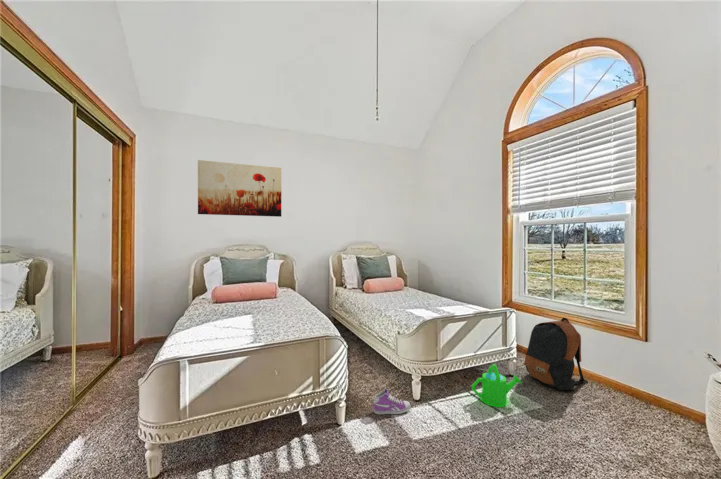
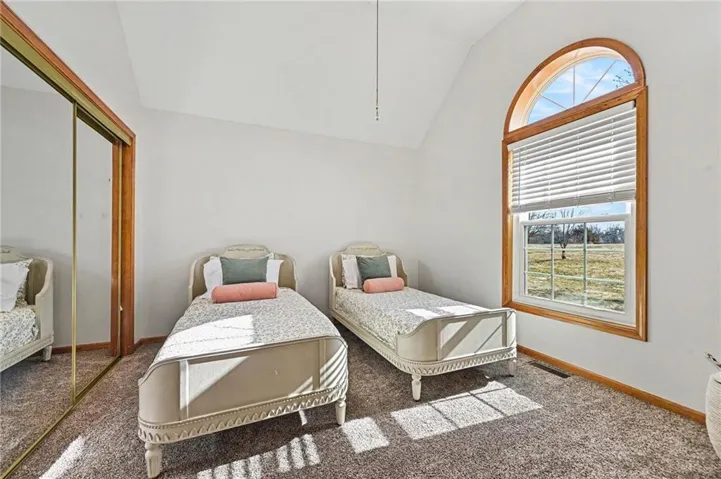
- backpack (555, 349)
- sneaker (392, 400)
- wall art (241, 189)
- watering can (496, 382)
